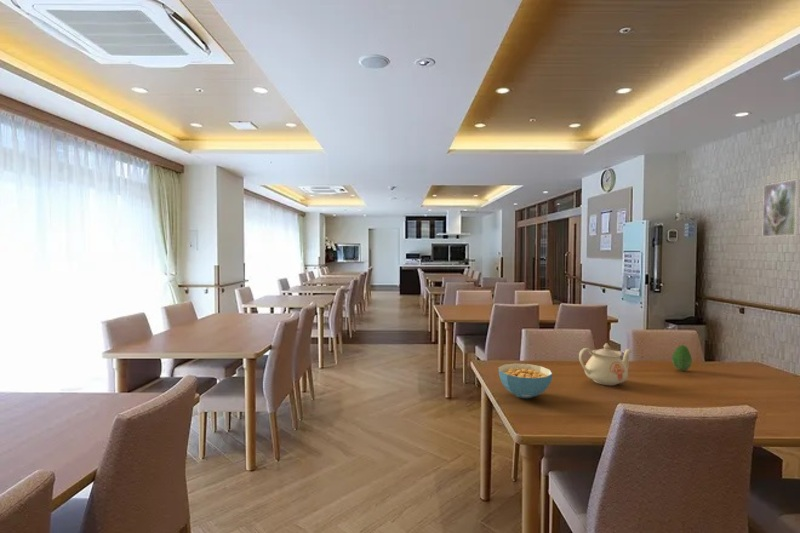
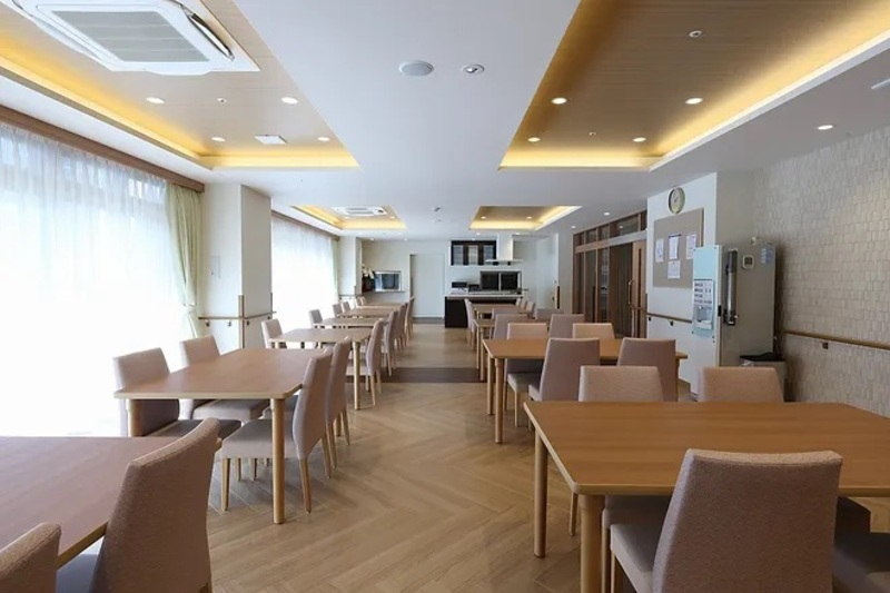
- fruit (681, 357)
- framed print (780, 209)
- cereal bowl (524, 383)
- teapot (605, 362)
